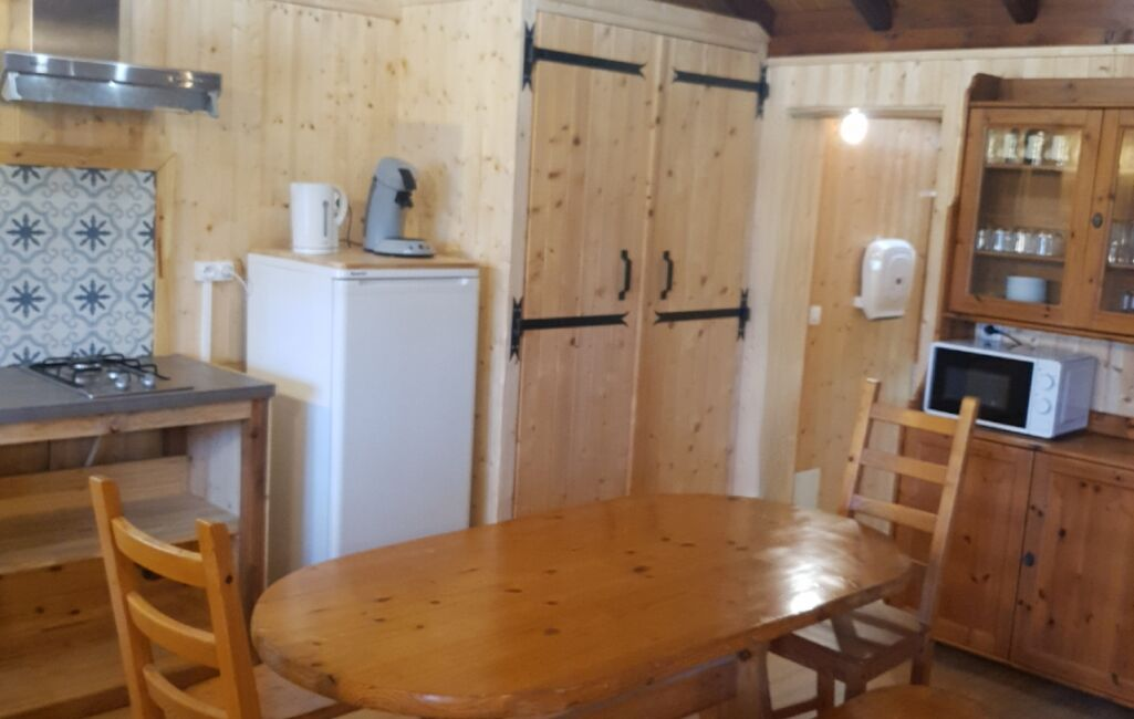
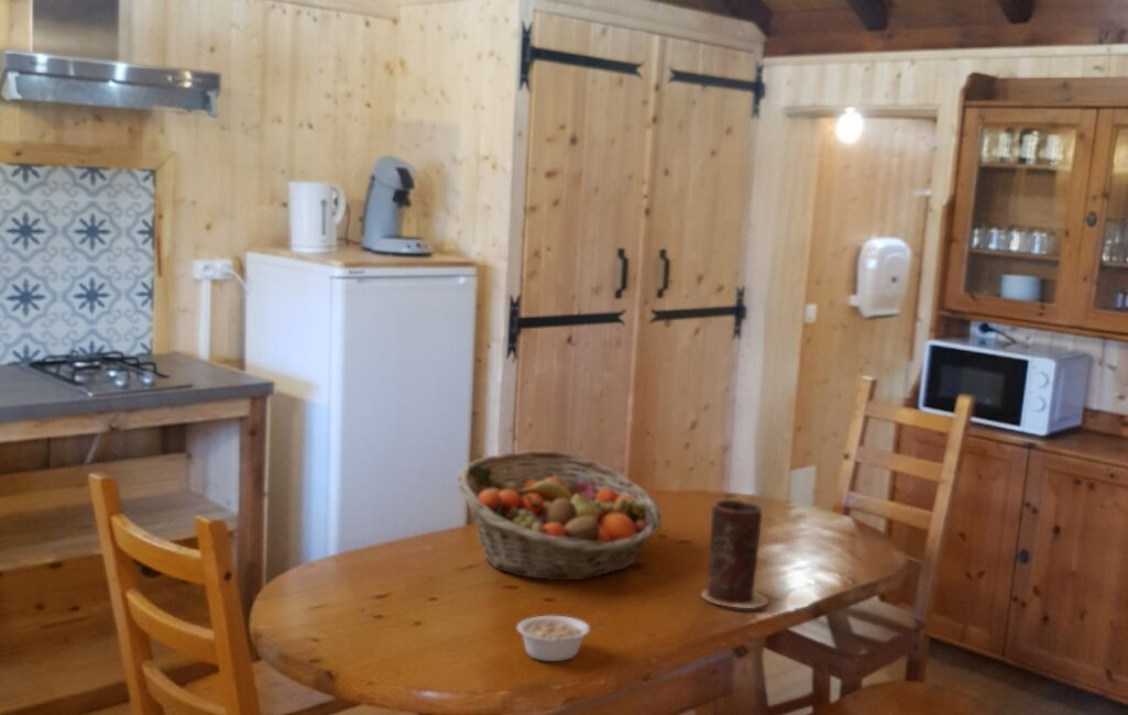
+ fruit basket (559, 513)
+ vase (737, 552)
+ legume (555, 636)
